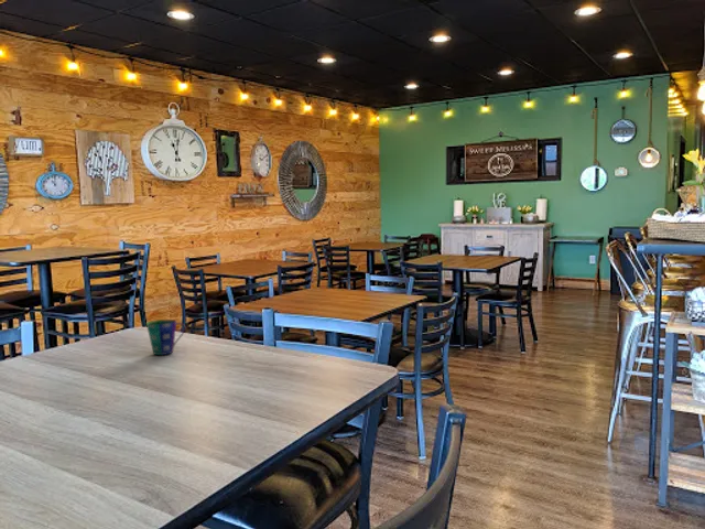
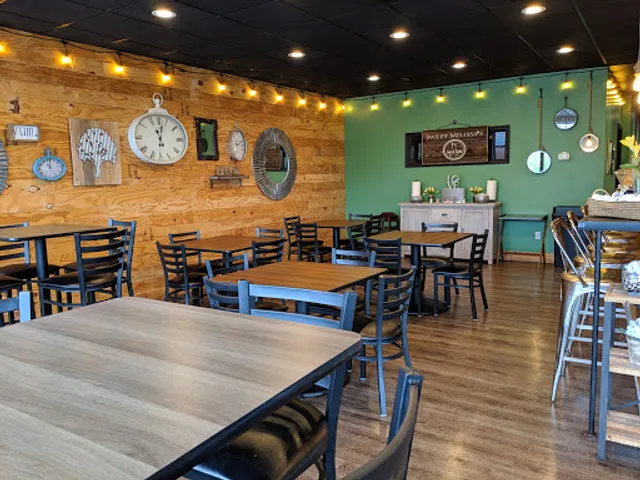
- cup (166, 336)
